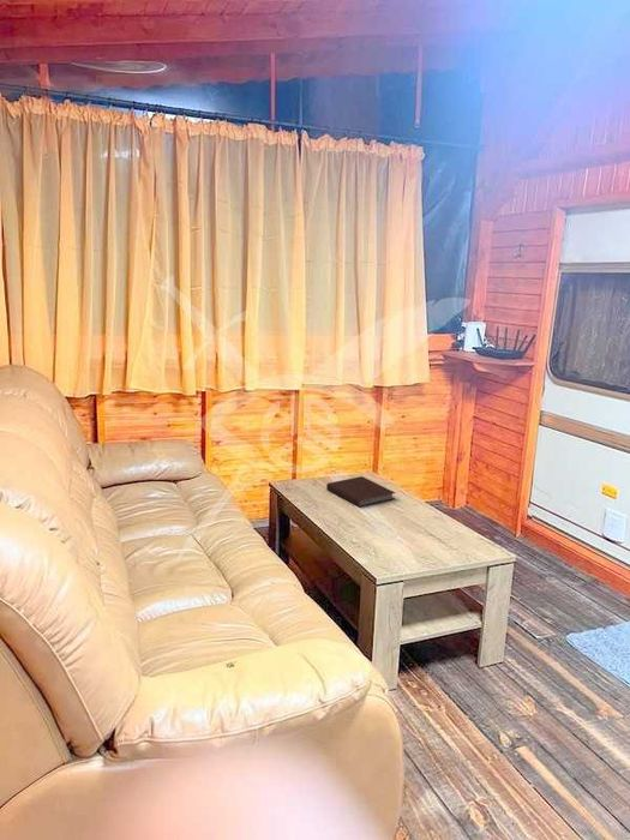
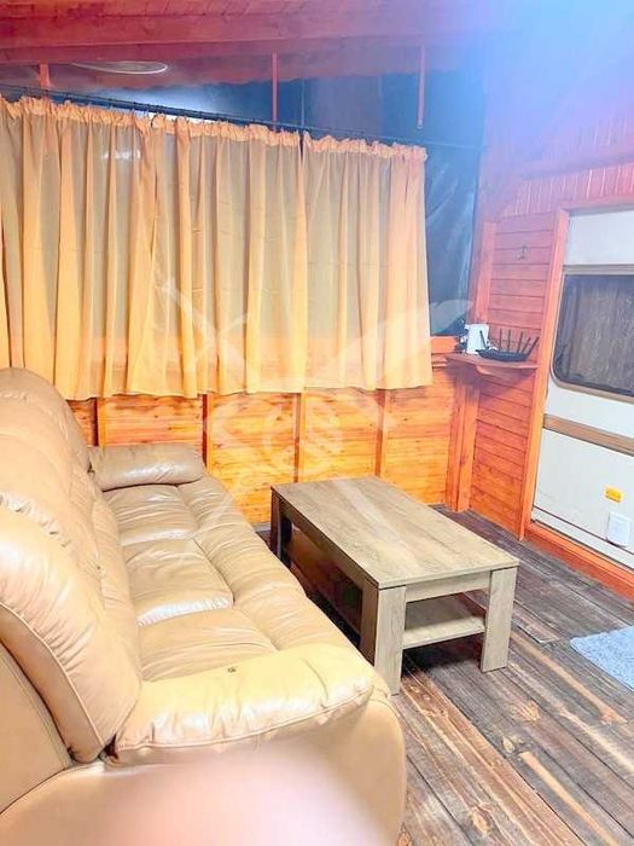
- notebook (360, 491)
